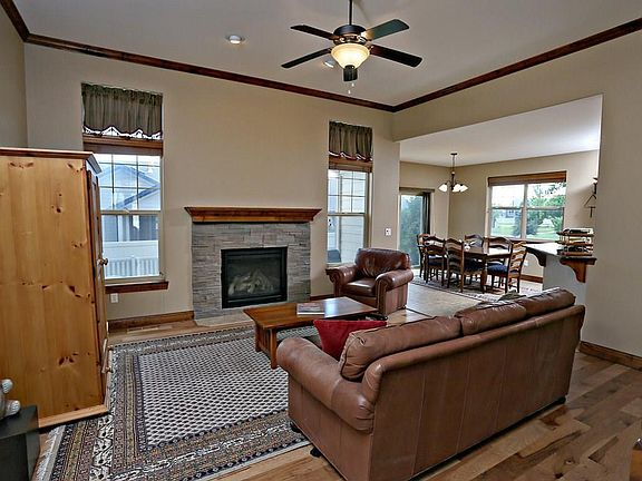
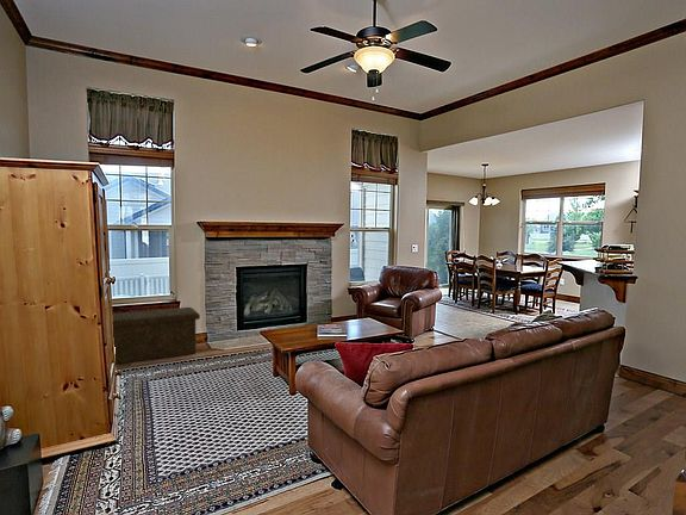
+ storage bench (149, 334)
